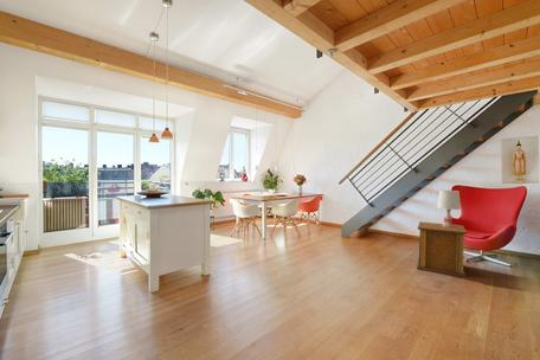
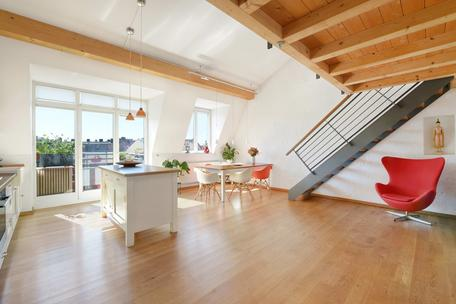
- side table (439, 246)
- lamp (448, 207)
